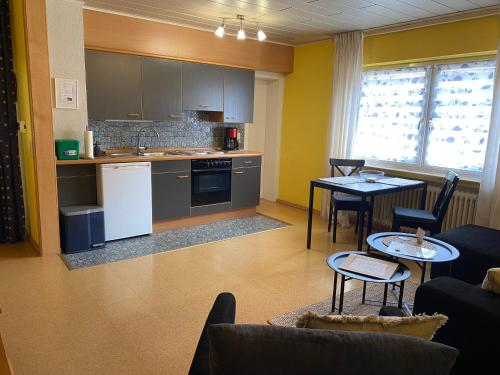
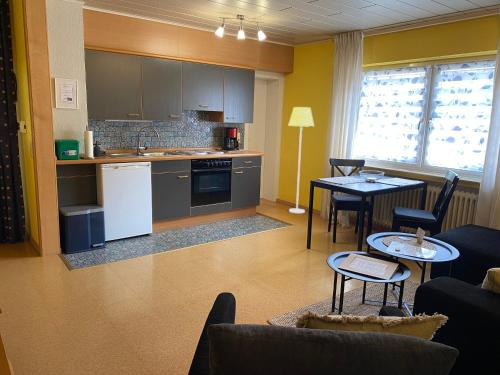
+ floor lamp (299, 160)
